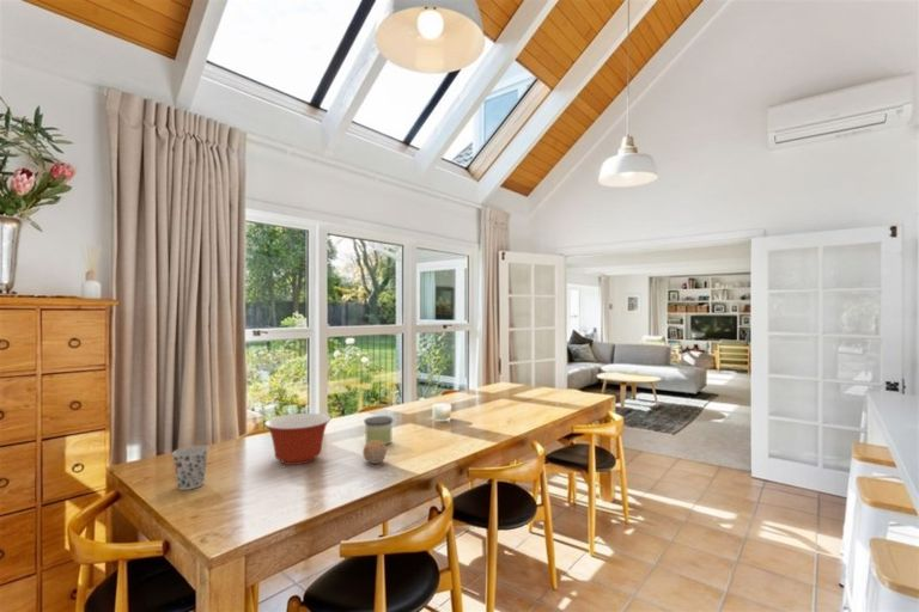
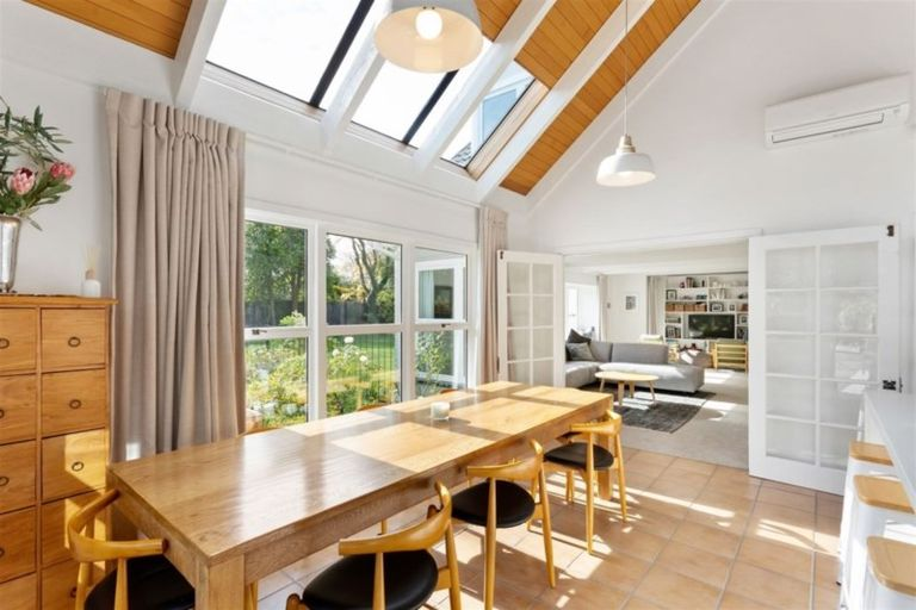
- candle (378, 430)
- cup (190, 467)
- fruit (375, 452)
- mixing bowl (298, 440)
